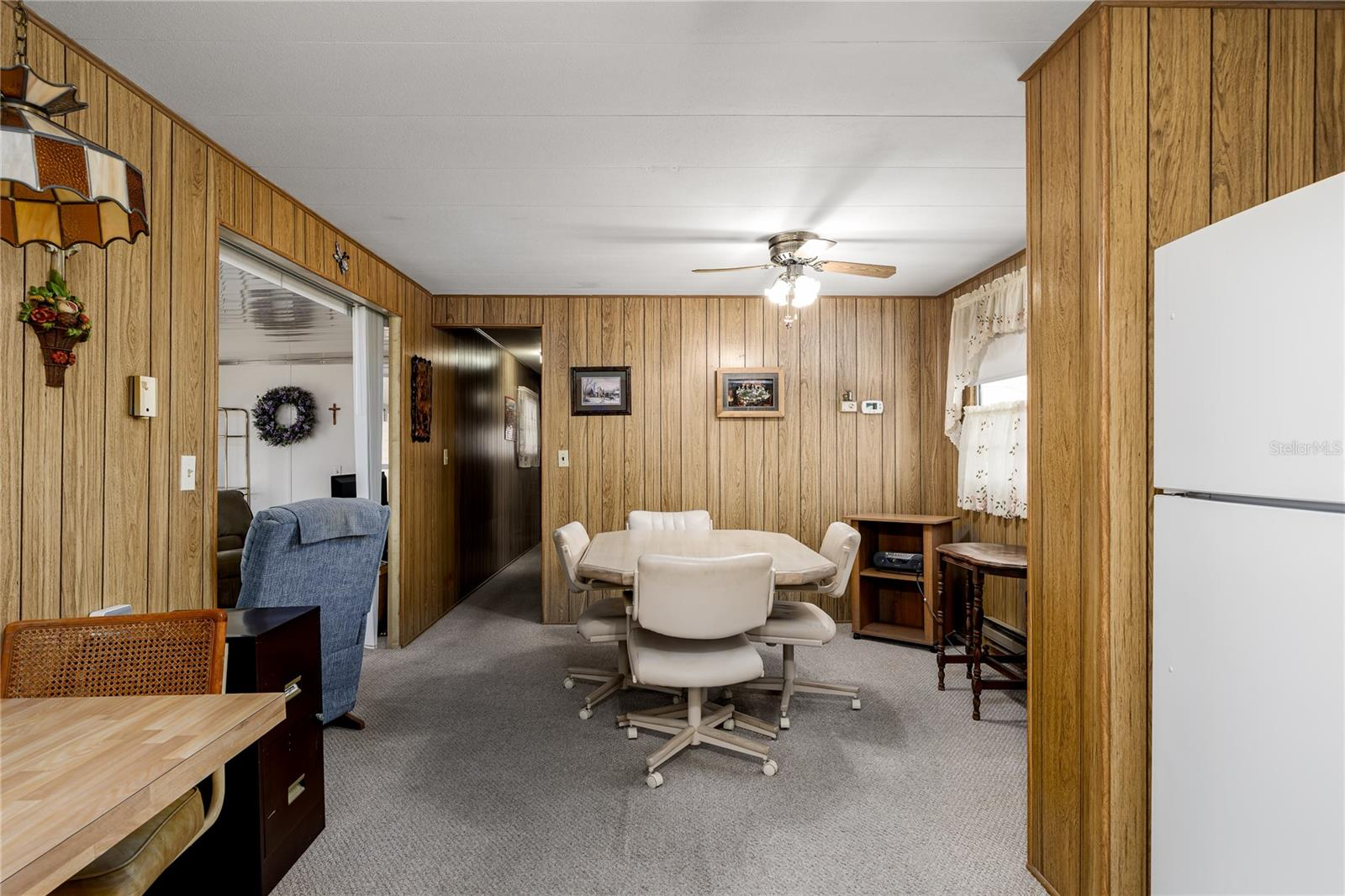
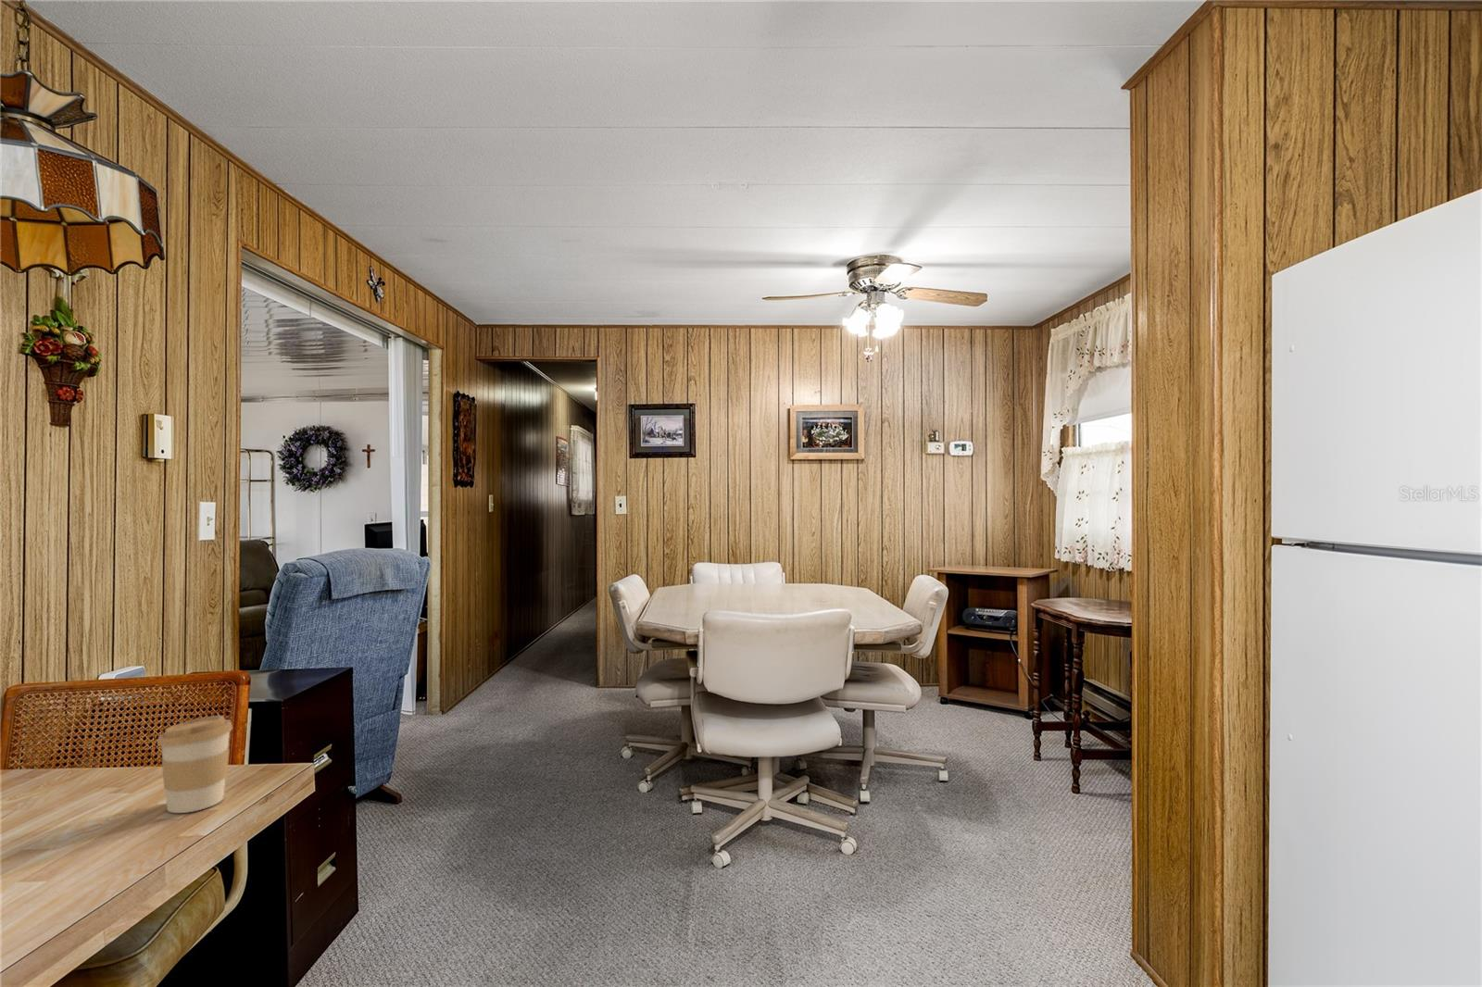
+ coffee cup (195, 761)
